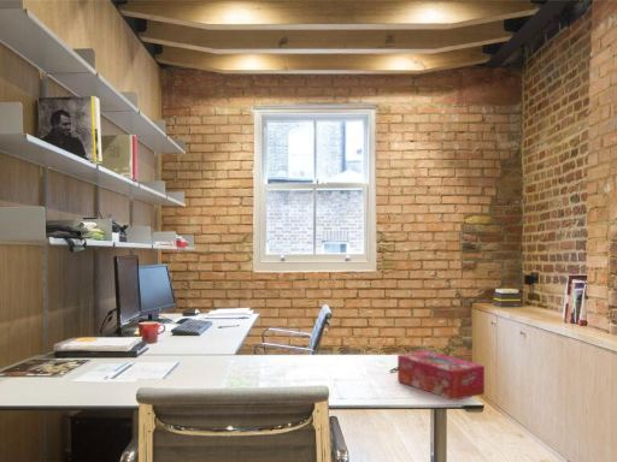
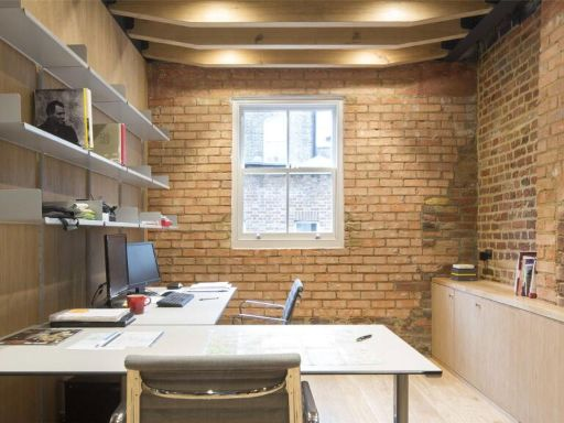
- tissue box (439, 373)
